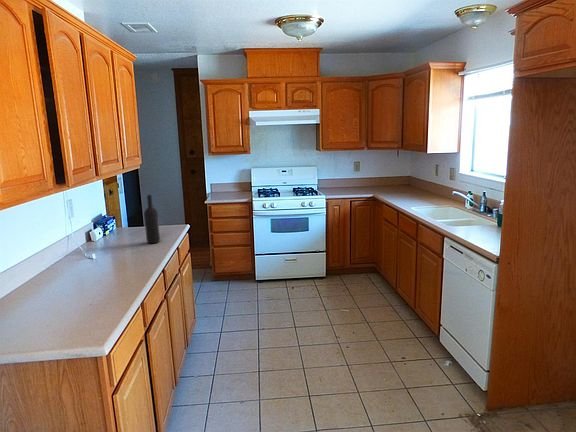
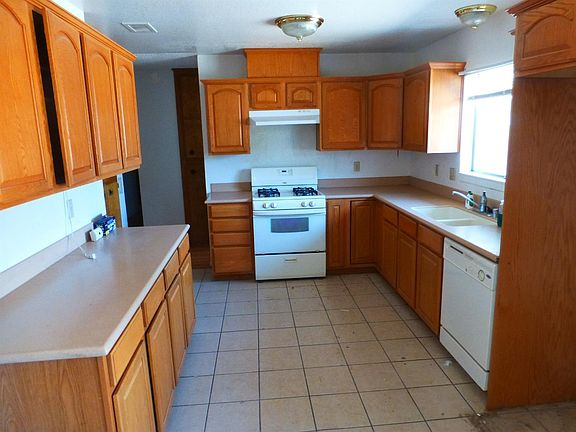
- wine bottle (151, 218)
